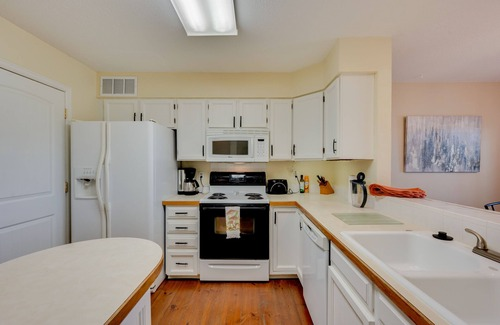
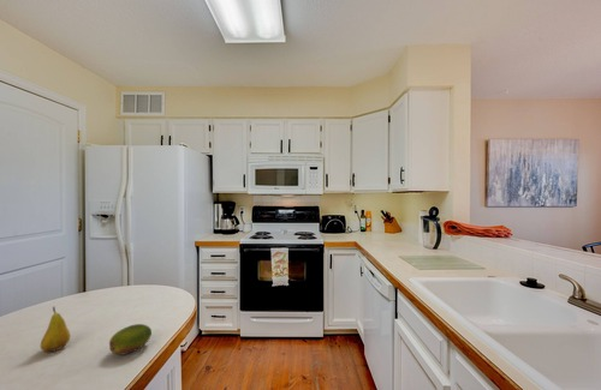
+ fruit (131, 337)
+ fruit (55, 328)
